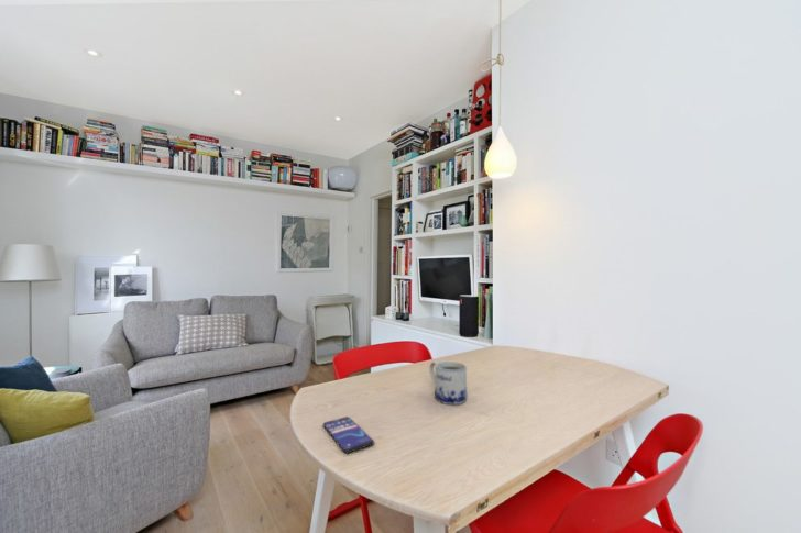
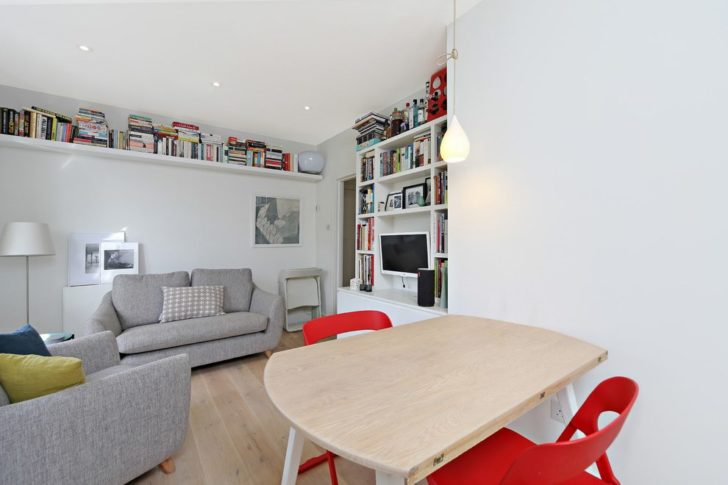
- smartphone (347, 433)
- mug (447, 380)
